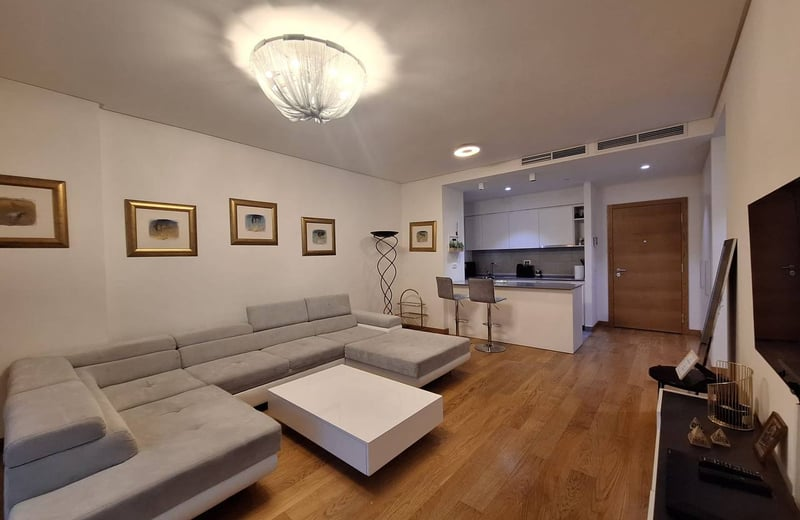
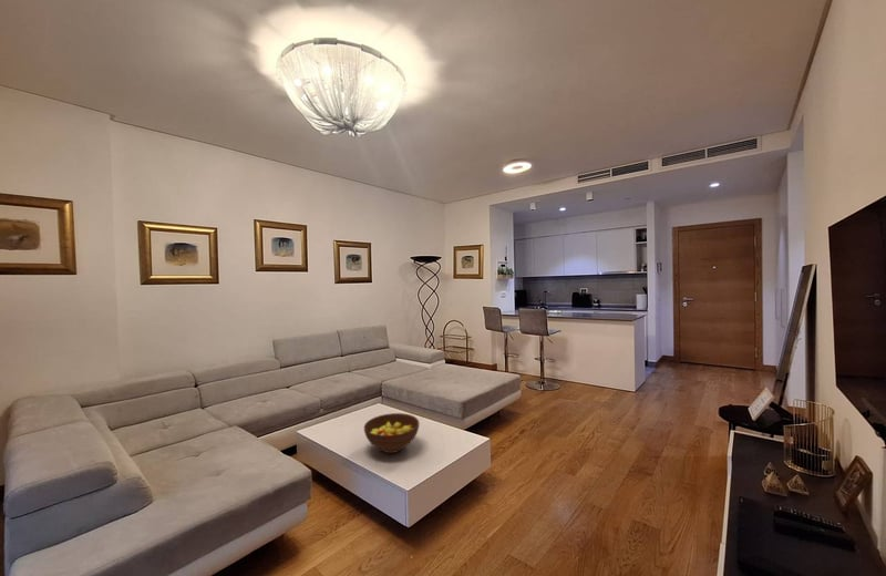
+ fruit bowl (392, 435)
